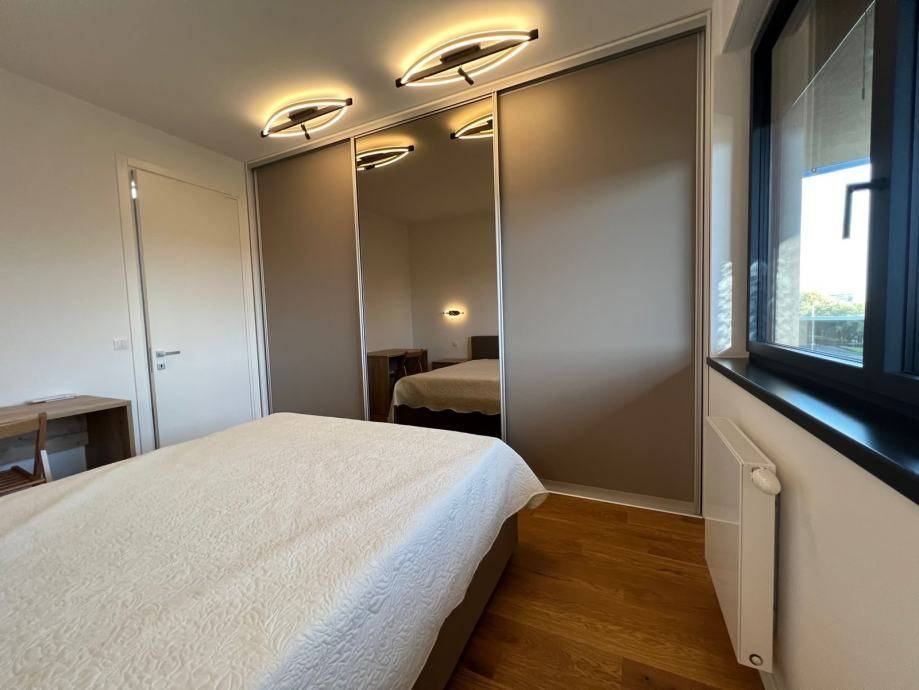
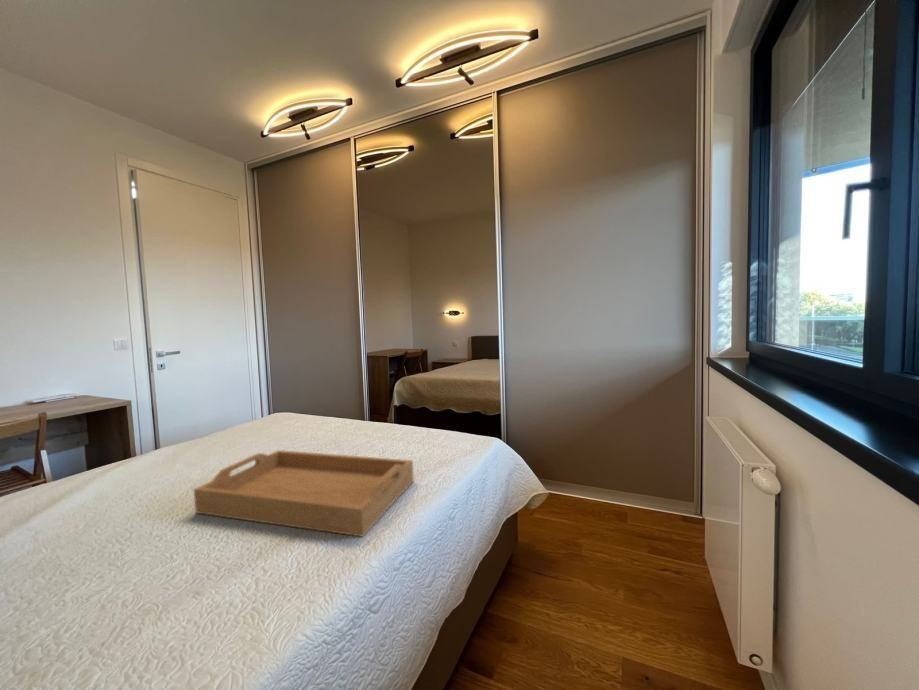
+ serving tray (311, 481)
